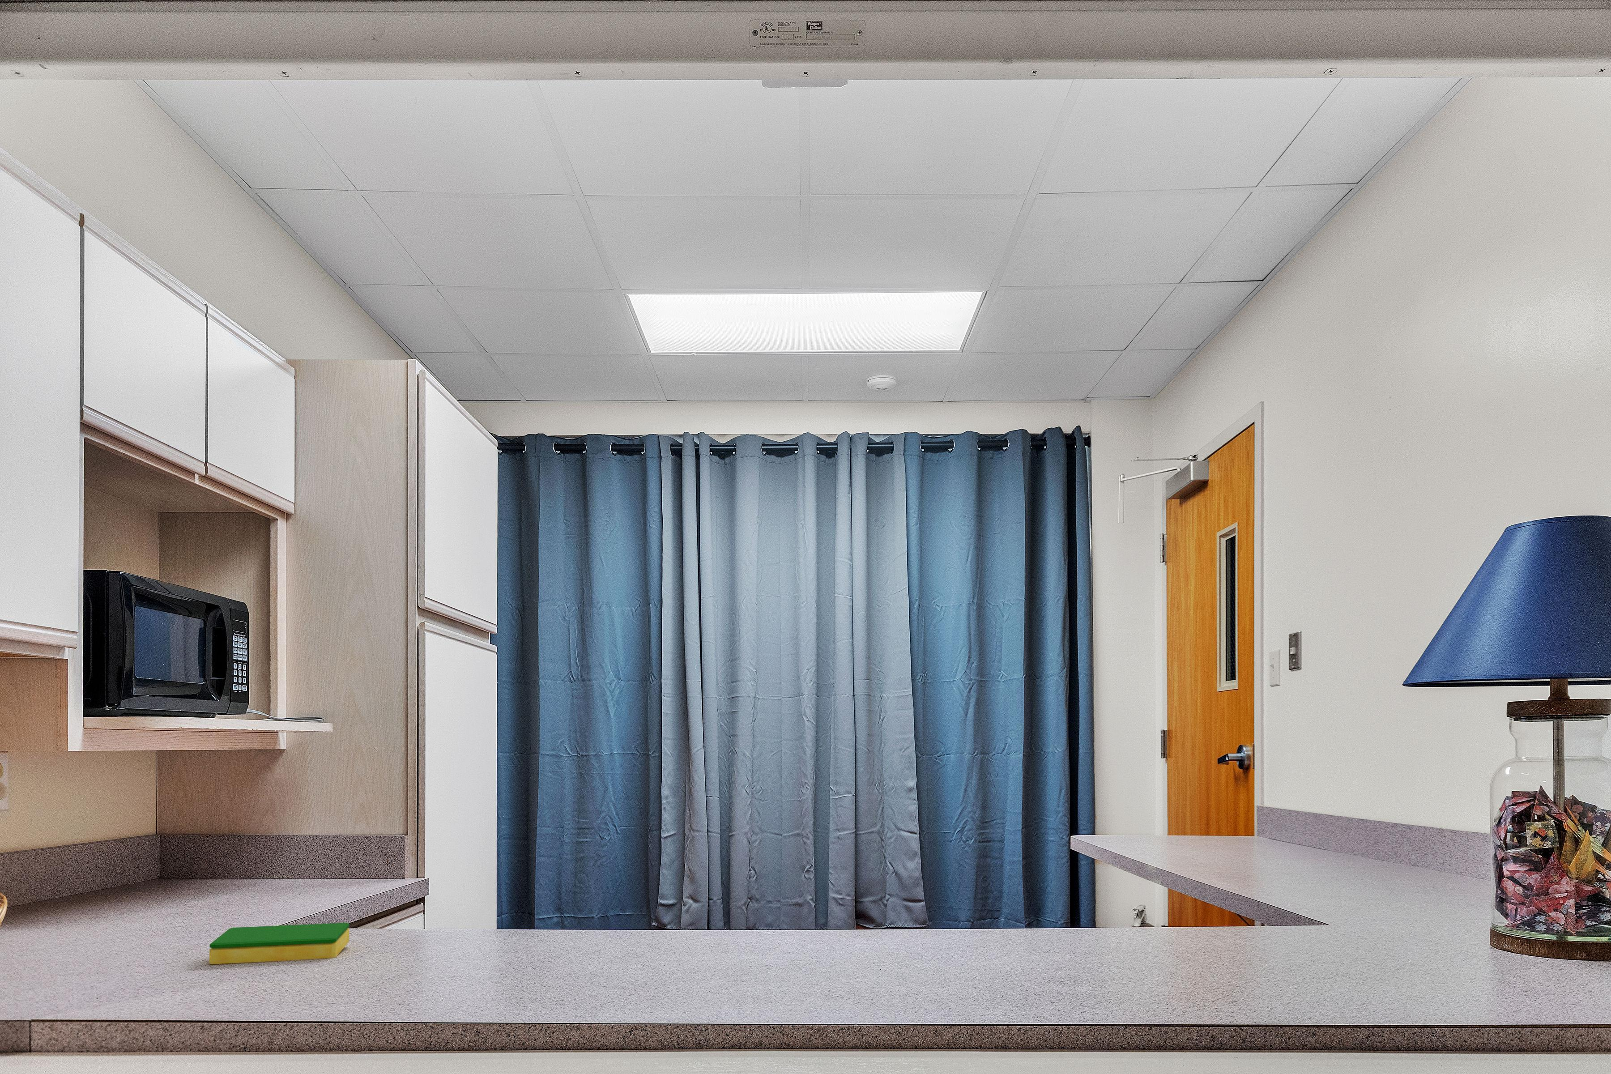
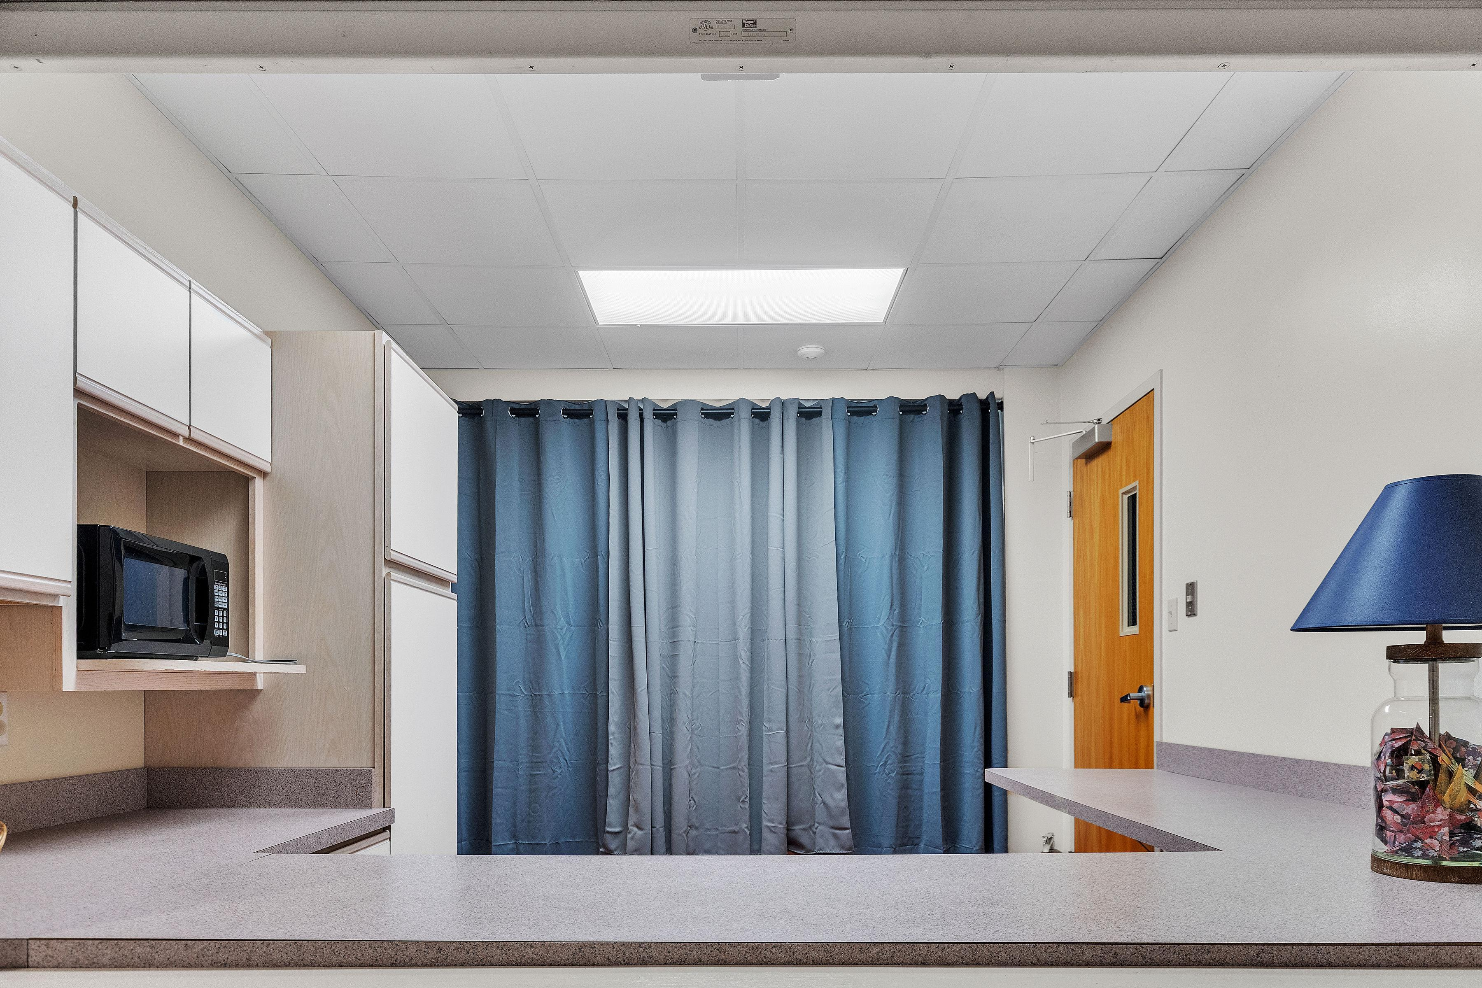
- dish sponge (280, 943)
